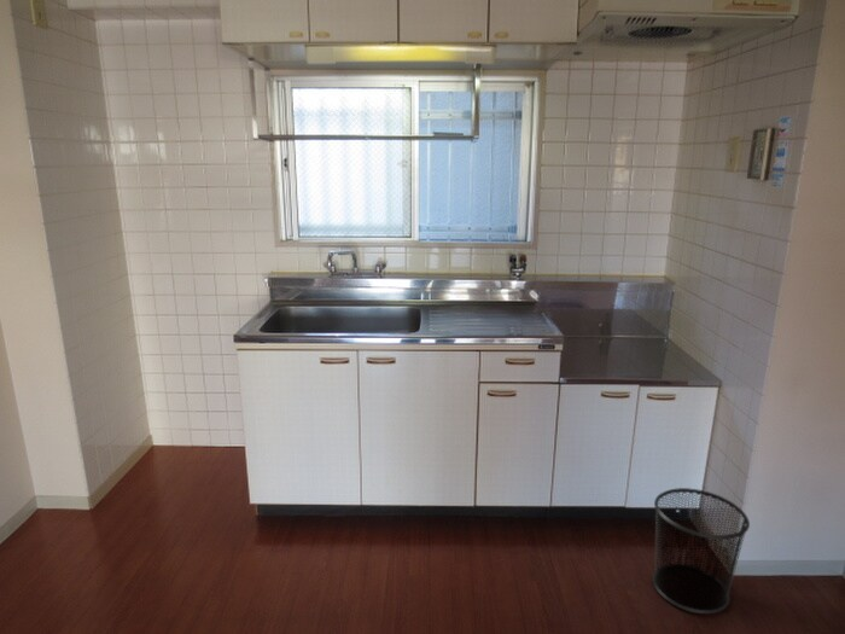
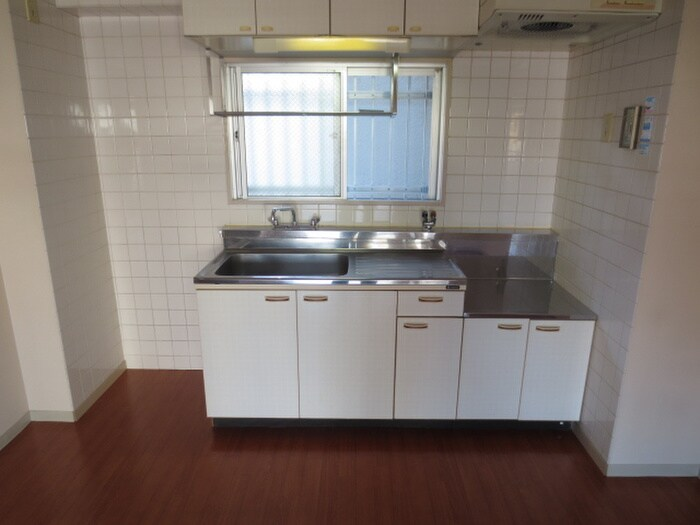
- trash can (695, 549)
